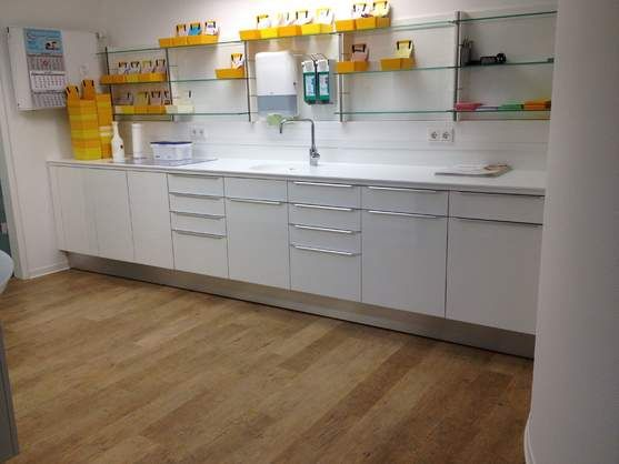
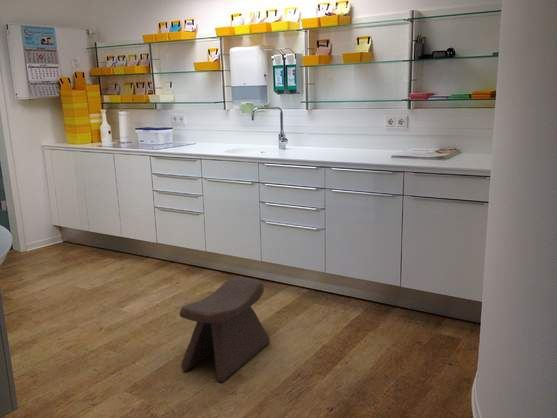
+ stool (225, 325)
